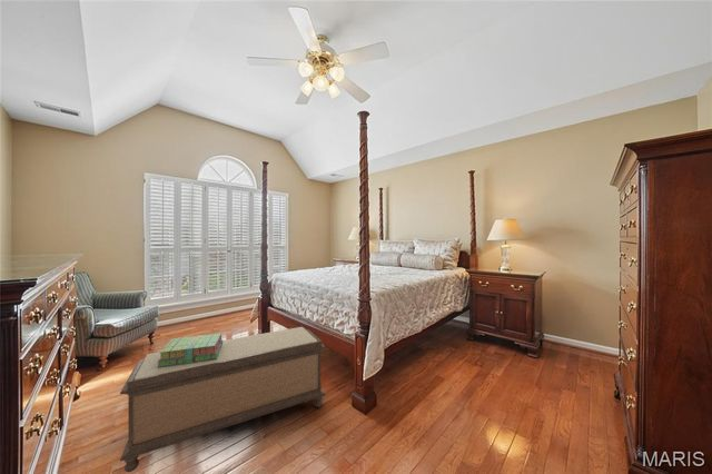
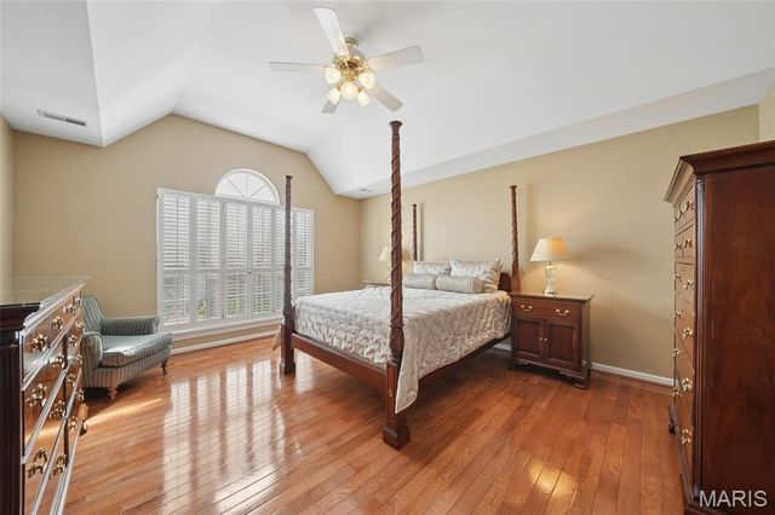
- bench (237, 382)
- stack of books (192, 347)
